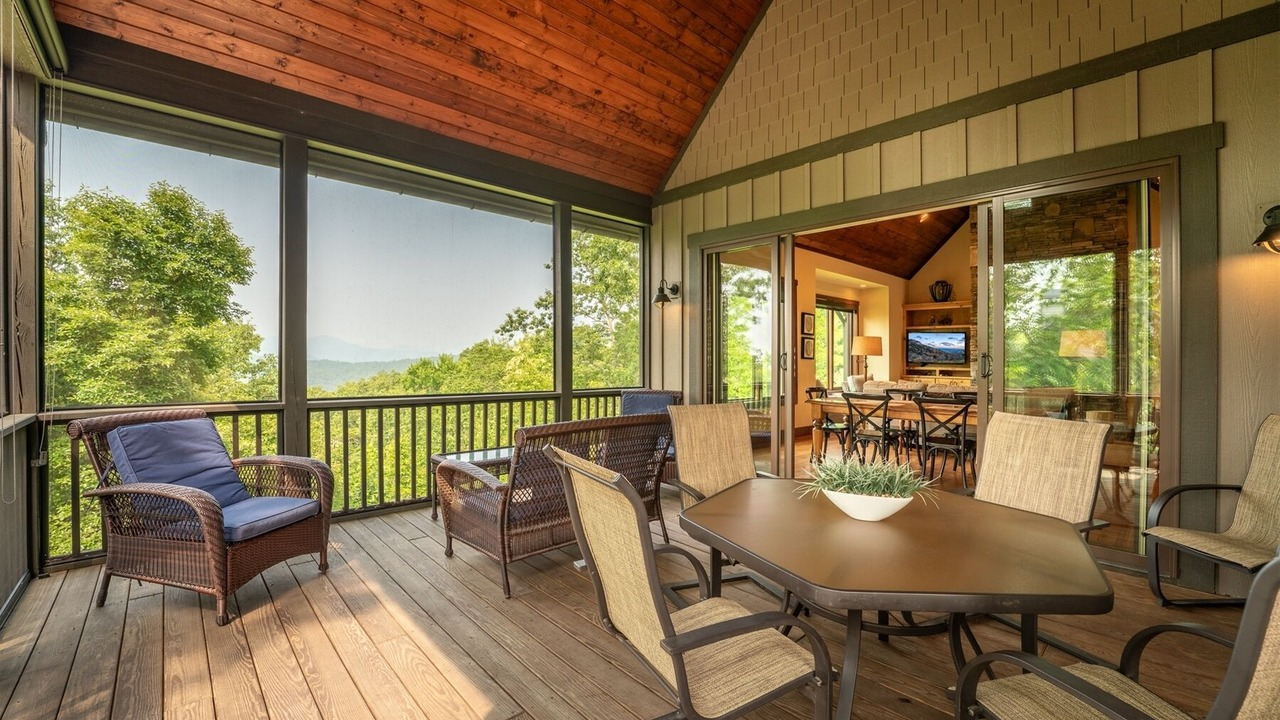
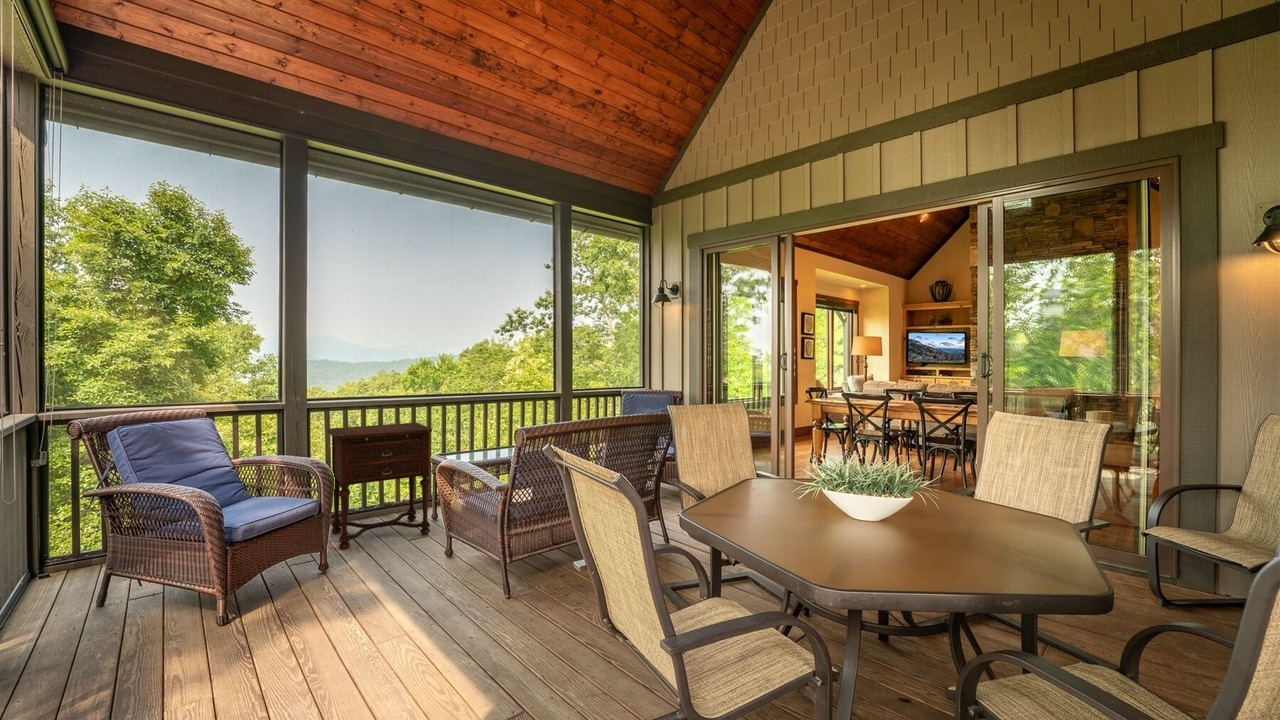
+ side table (380, 480)
